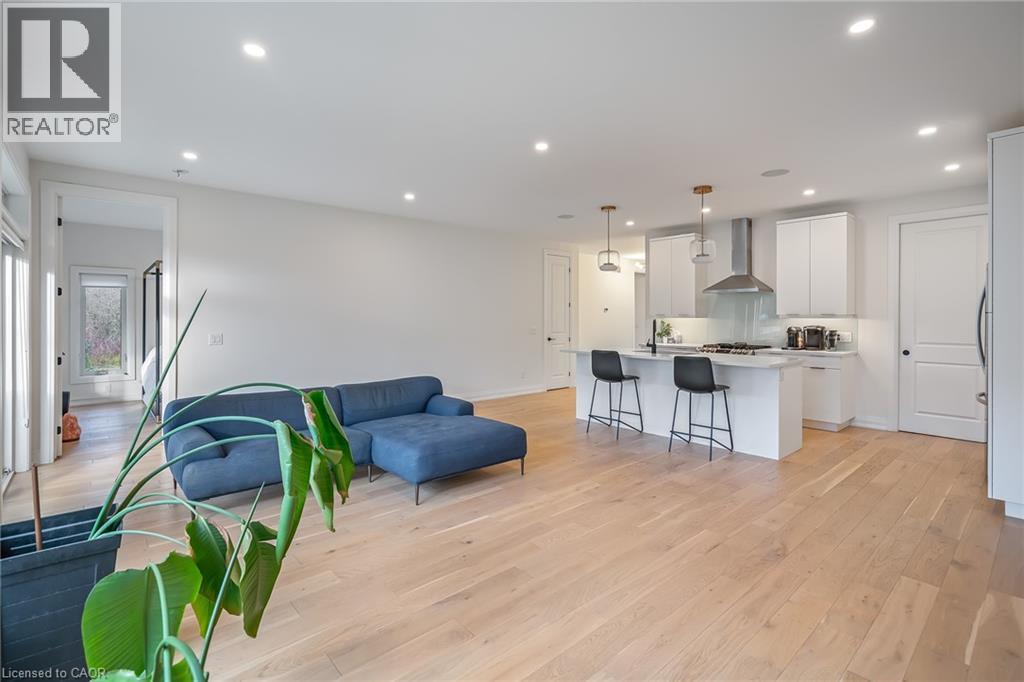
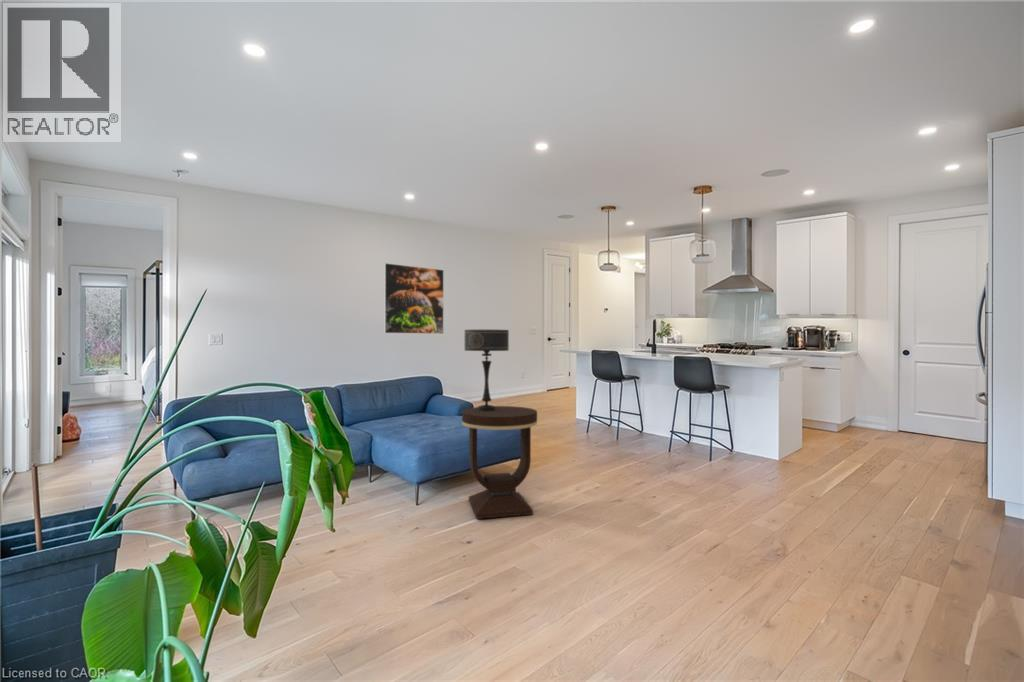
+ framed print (415, 300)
+ table lamp (486, 369)
+ side table (499, 473)
